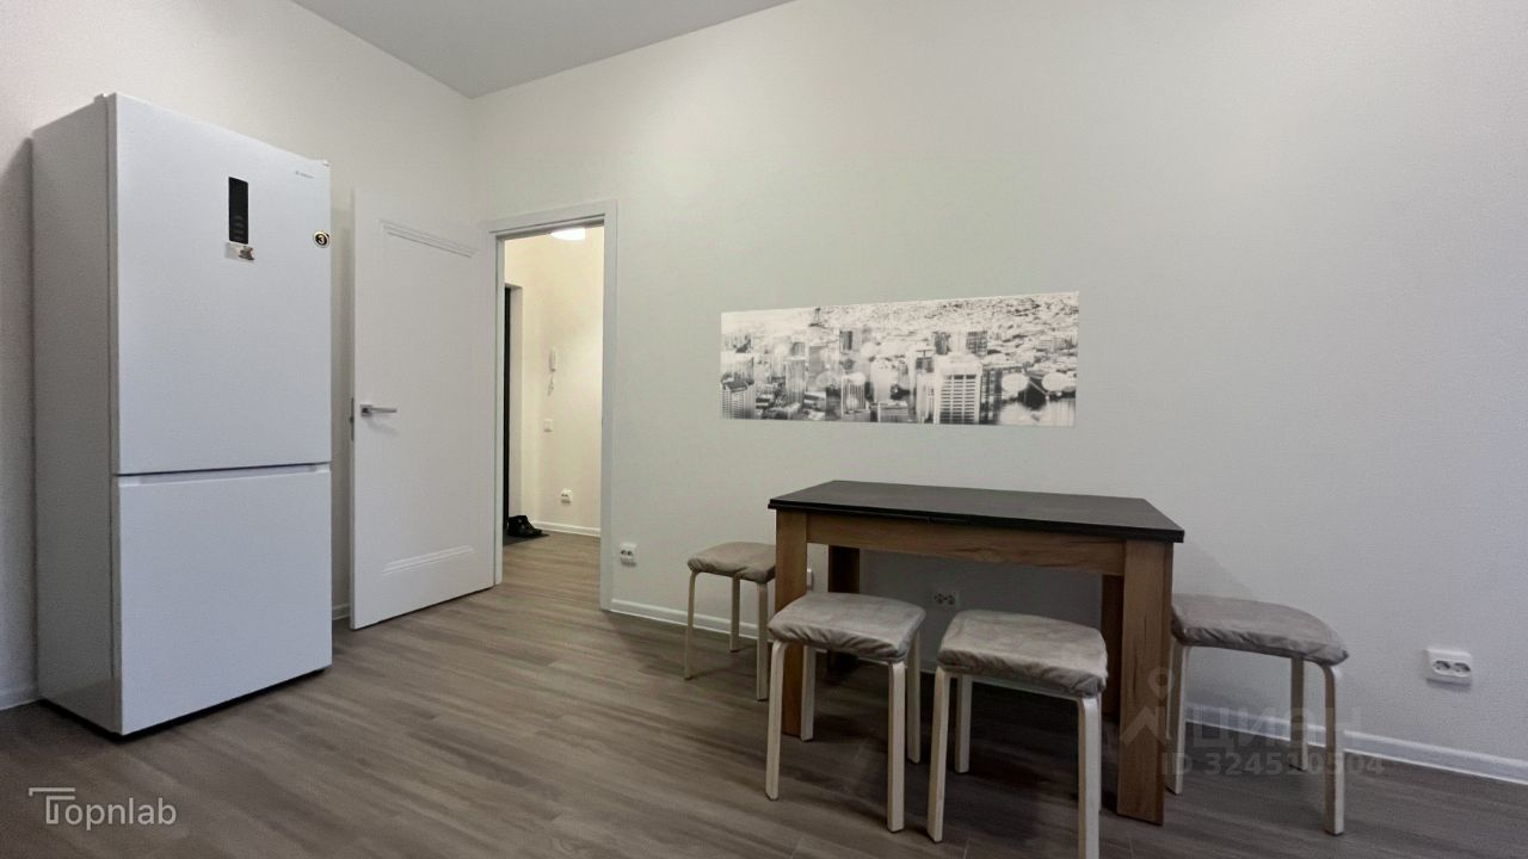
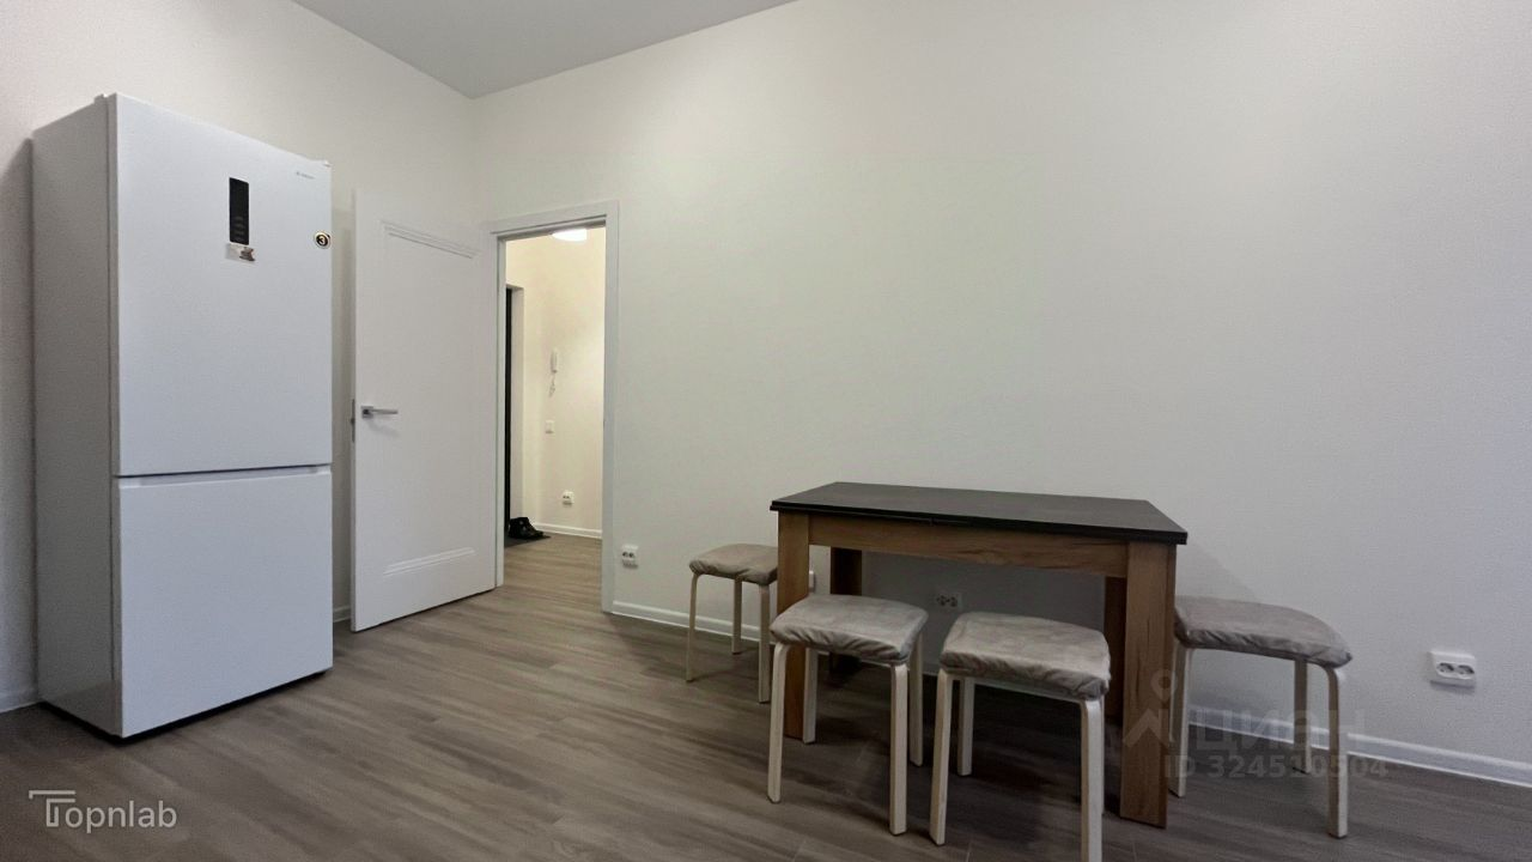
- wall art (877, 363)
